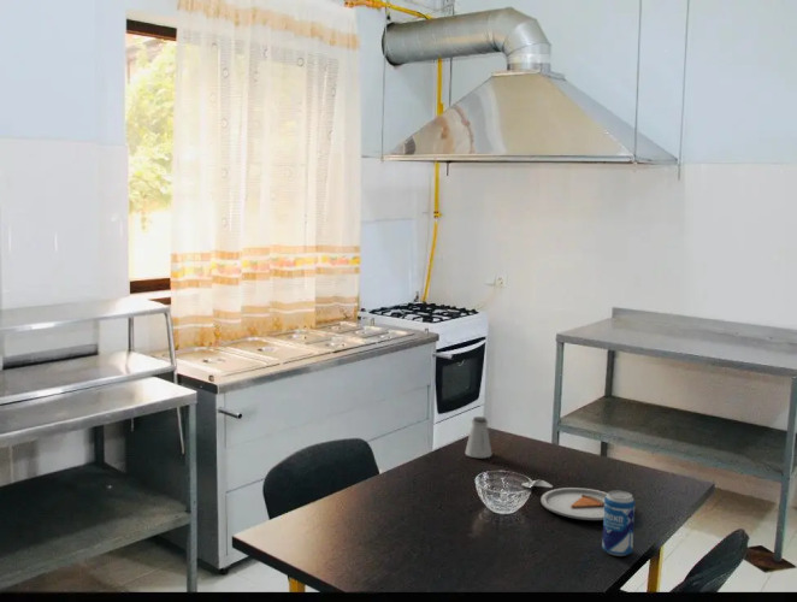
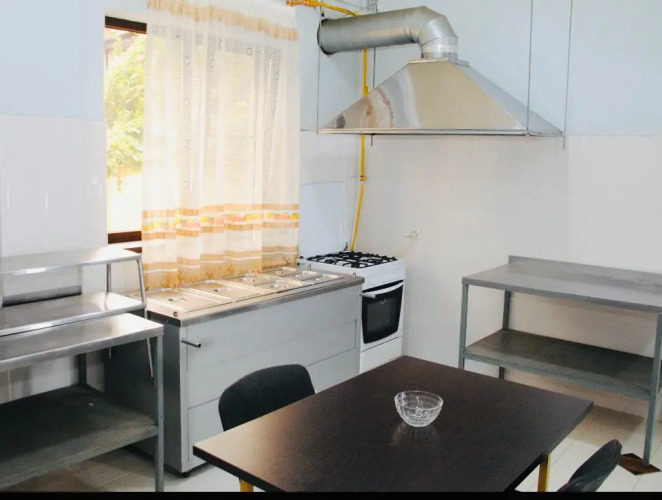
- saltshaker (479, 436)
- dinner plate (571, 497)
- beverage can (618, 523)
